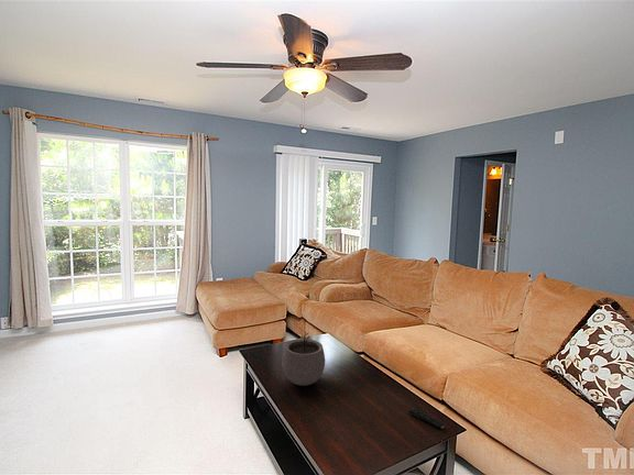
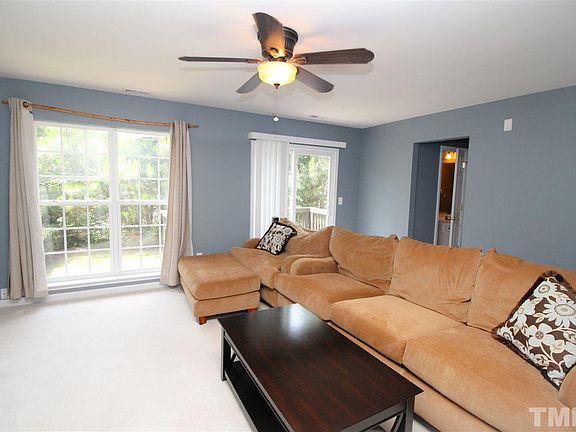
- plant pot (303, 355)
- remote control (426, 418)
